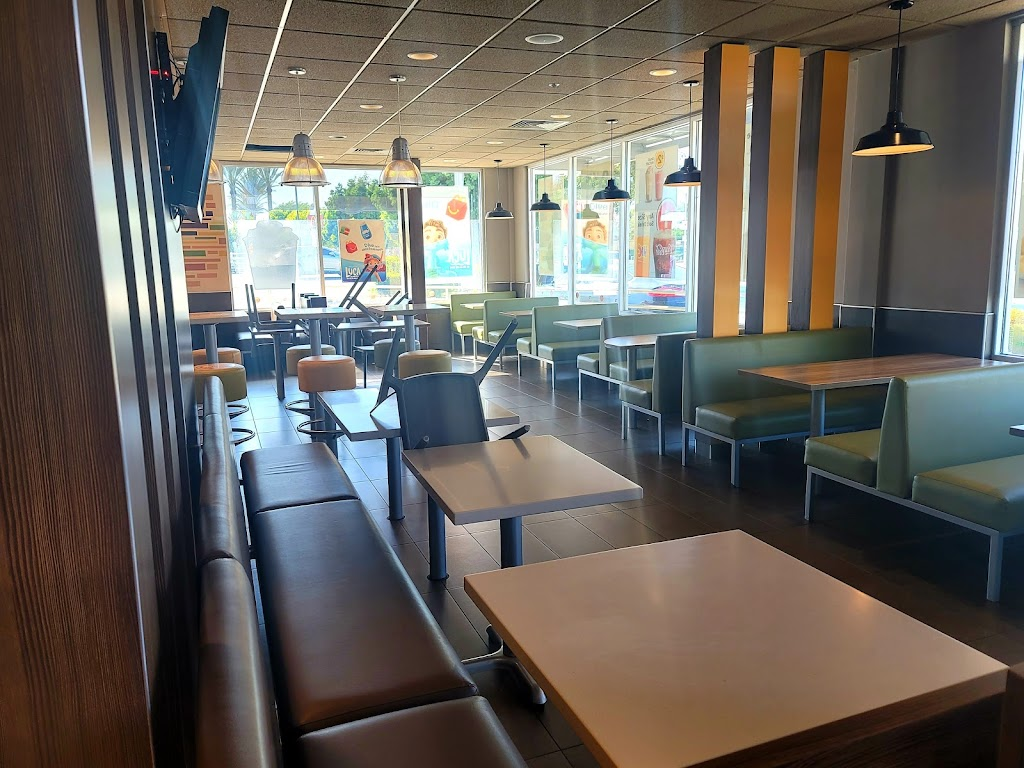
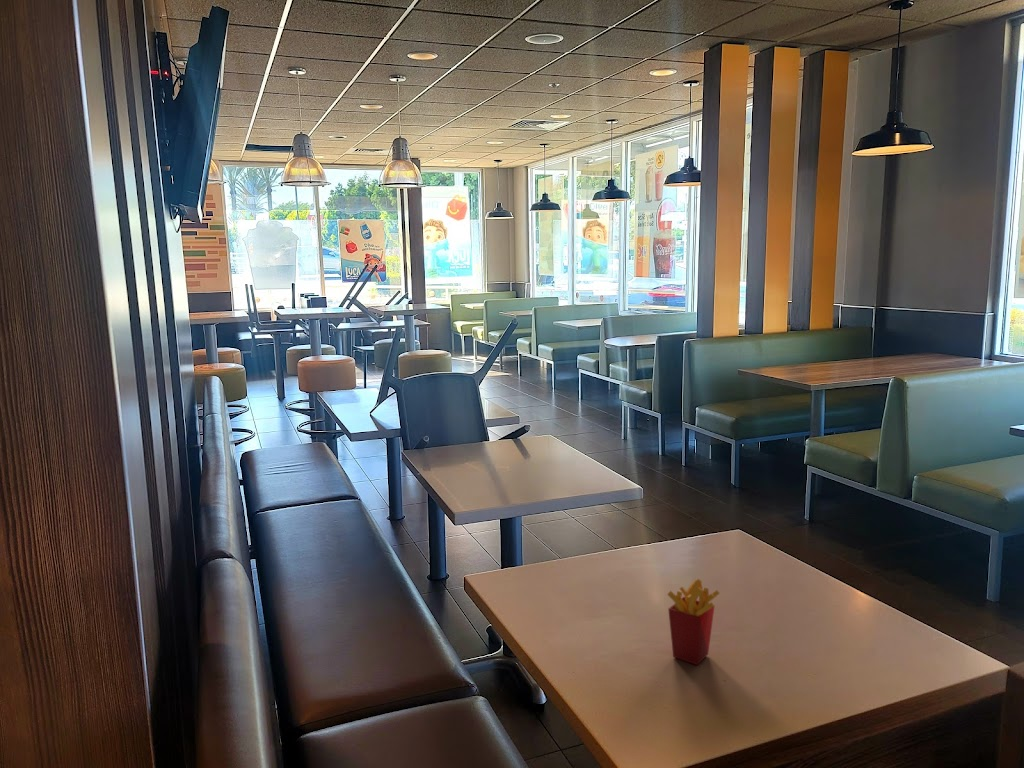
+ french fries (698, 618)
